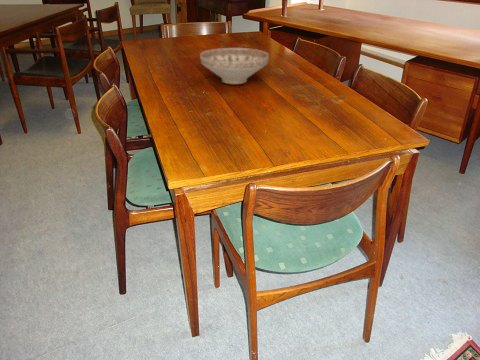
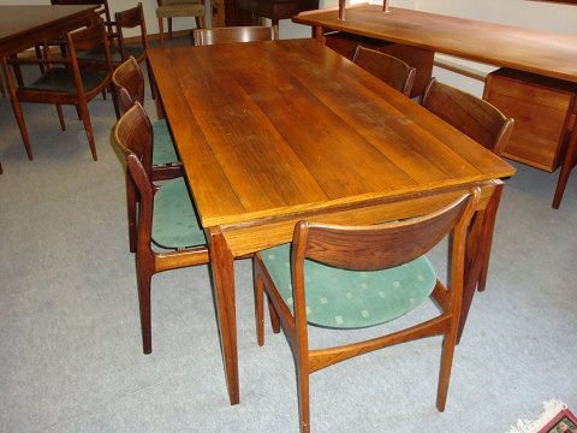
- decorative bowl (234, 67)
